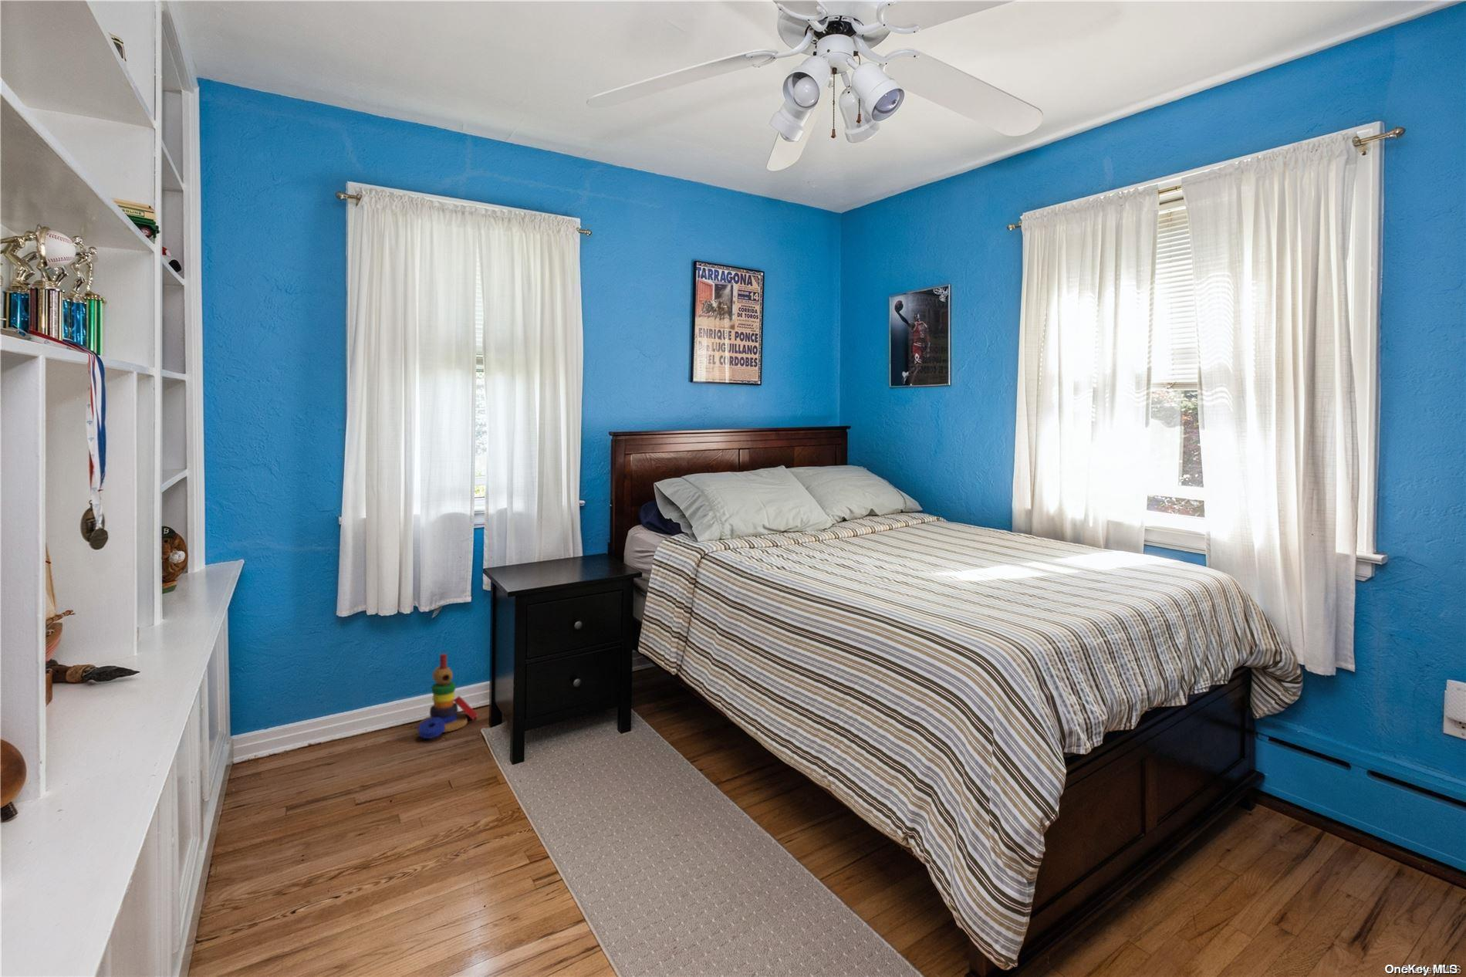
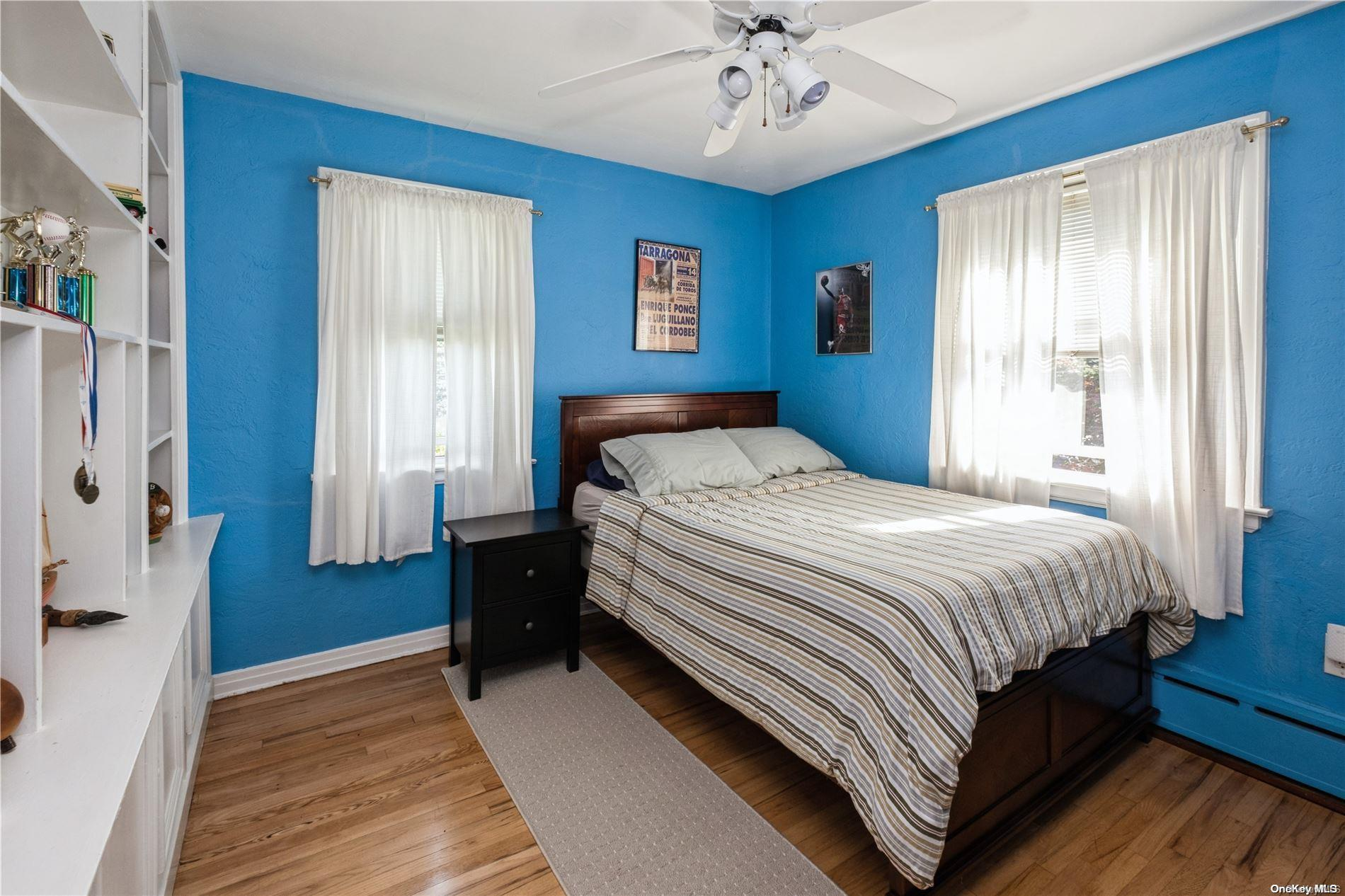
- stacking toy (447, 690)
